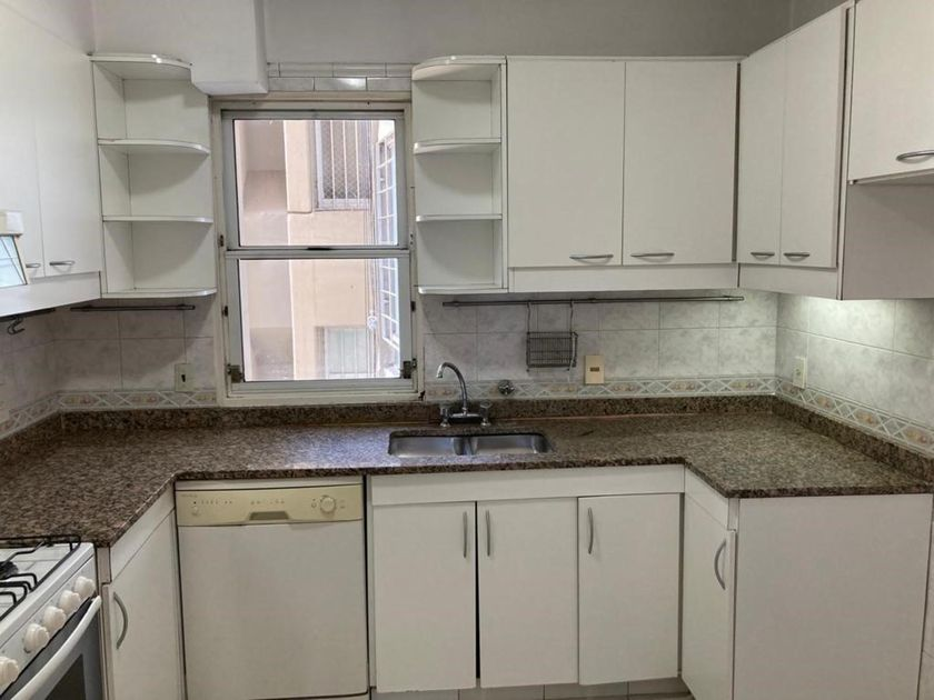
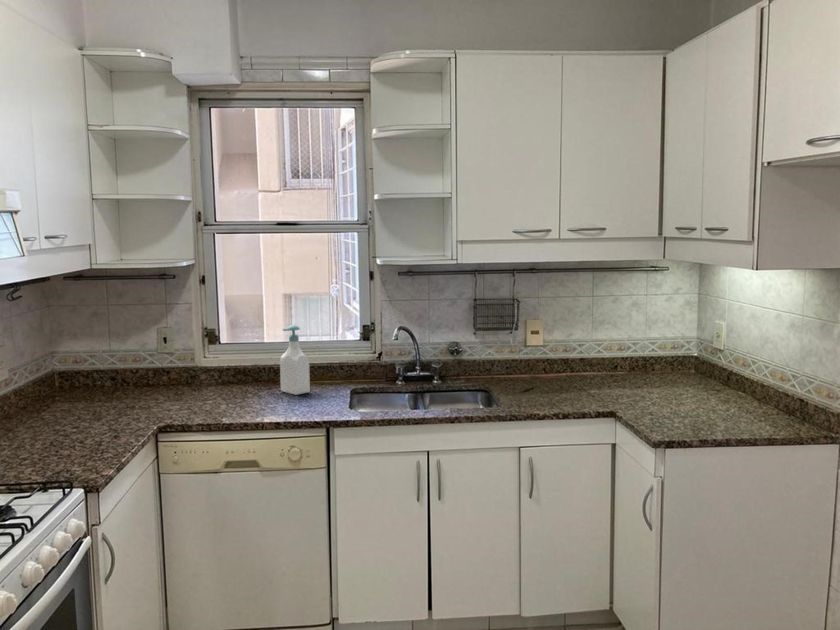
+ soap bottle (292, 358)
